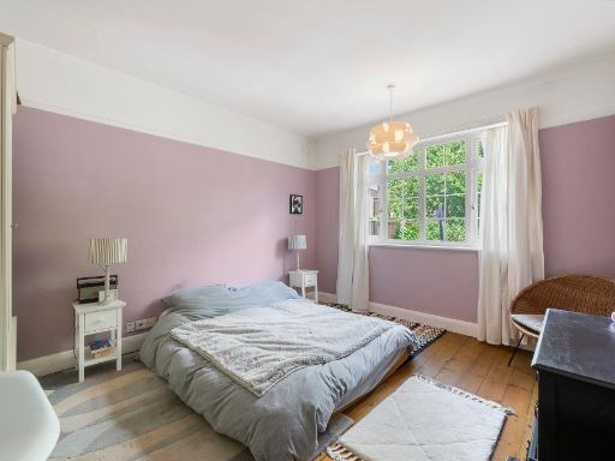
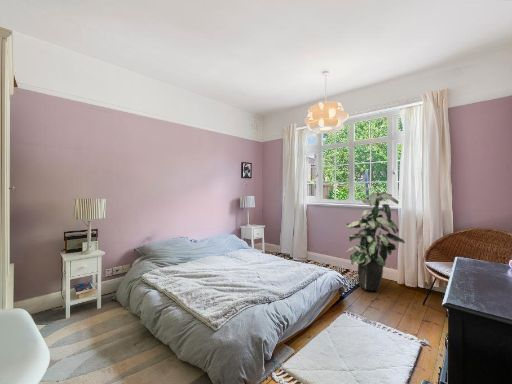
+ indoor plant (370, 237)
